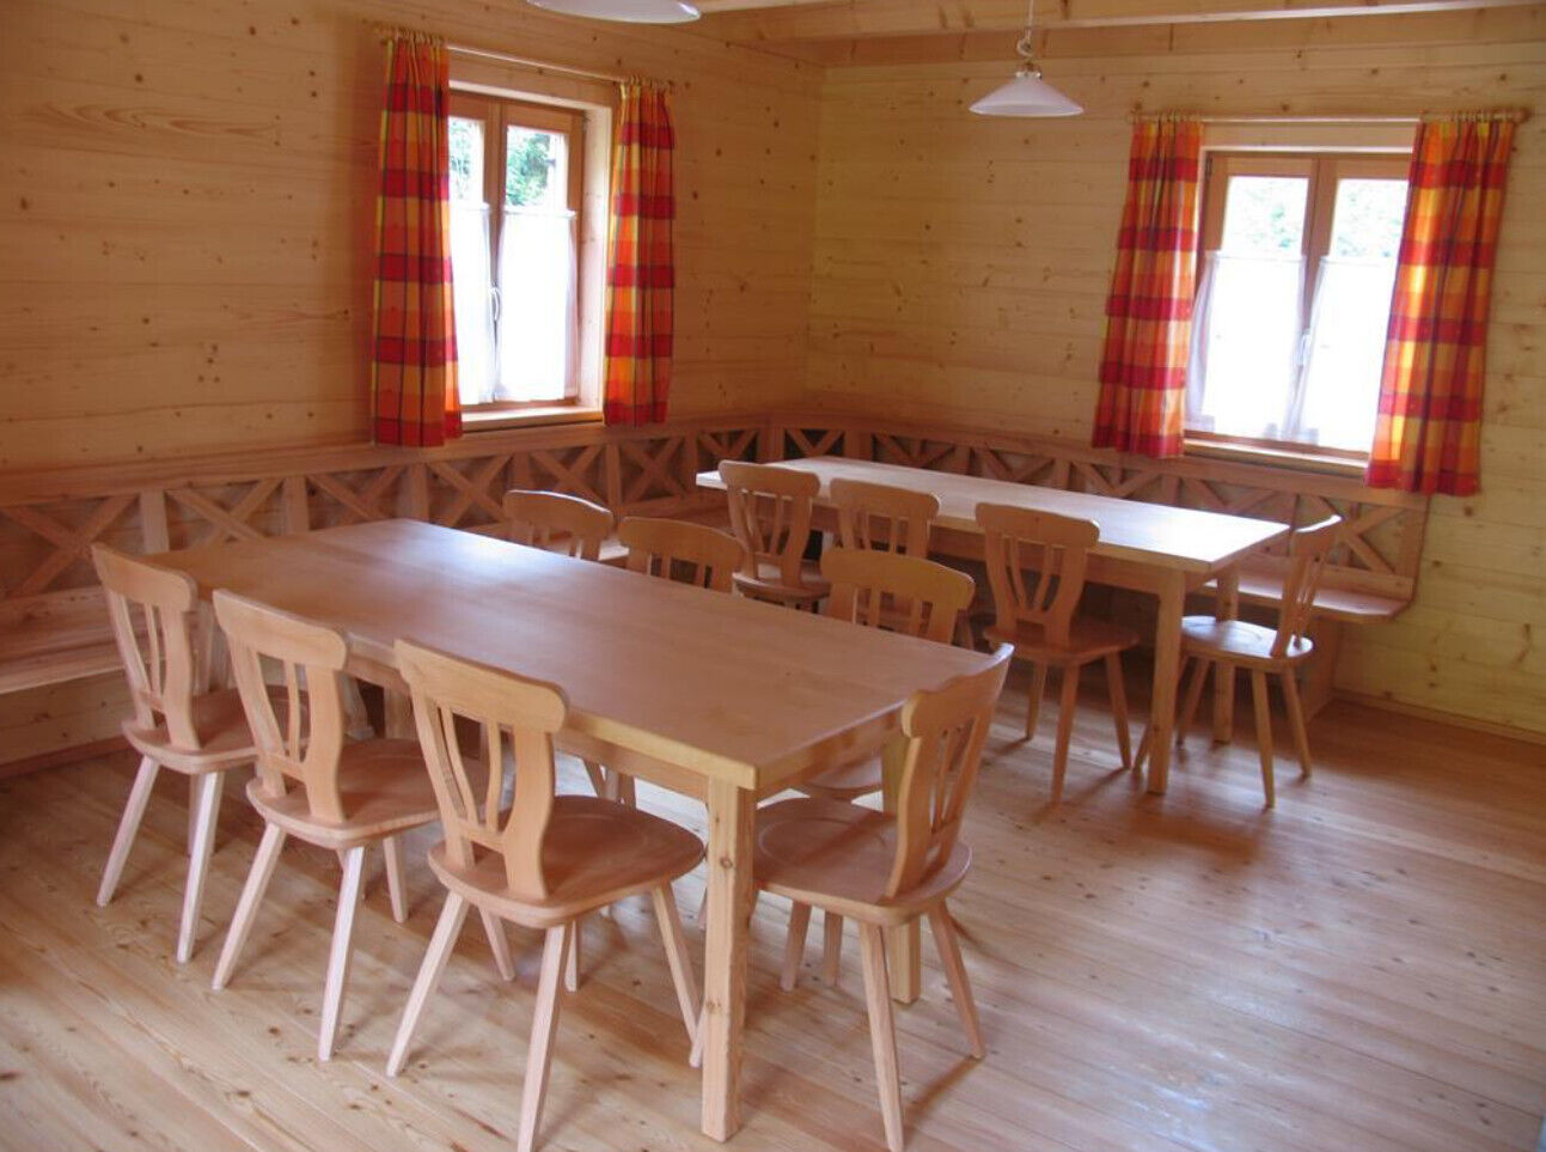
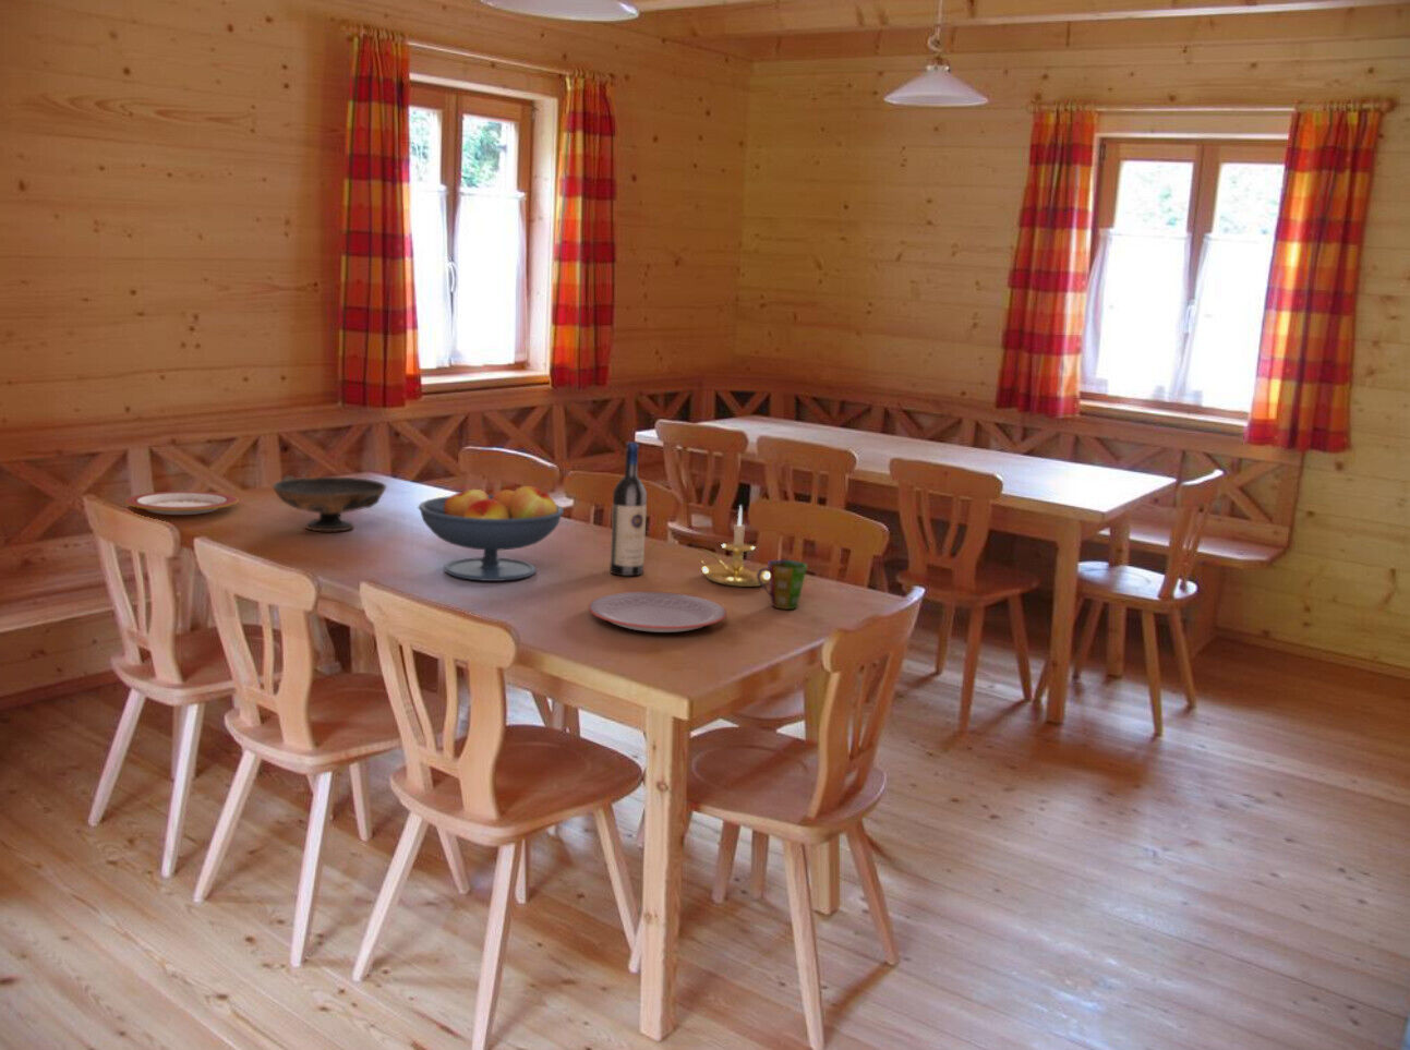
+ plate (182, 504)
+ candle holder (734, 540)
+ fruit bowl (491, 526)
+ cup (780, 585)
+ wine bottle (629, 507)
+ decorative bowl (329, 505)
+ plate (656, 613)
